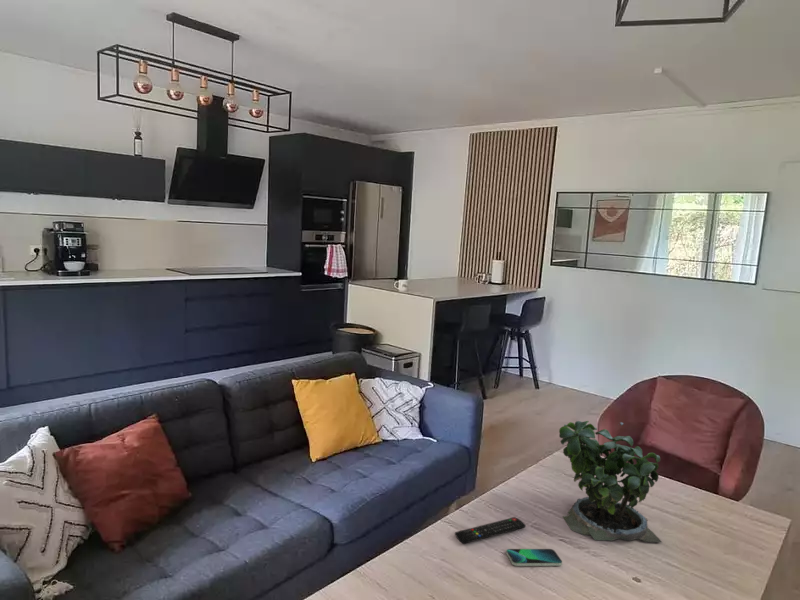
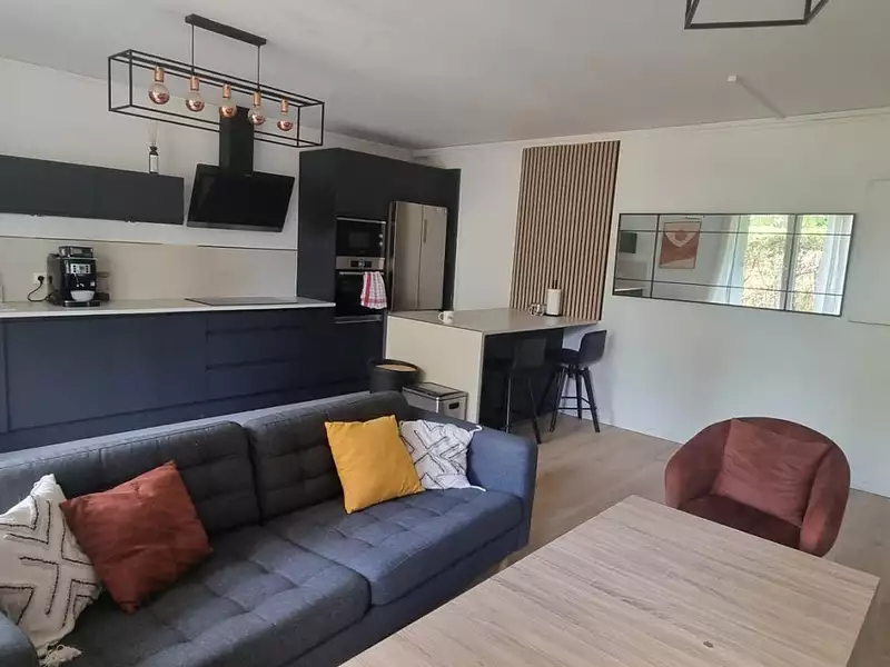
- remote control (491, 530)
- potted plant (605, 471)
- smartphone (533, 557)
